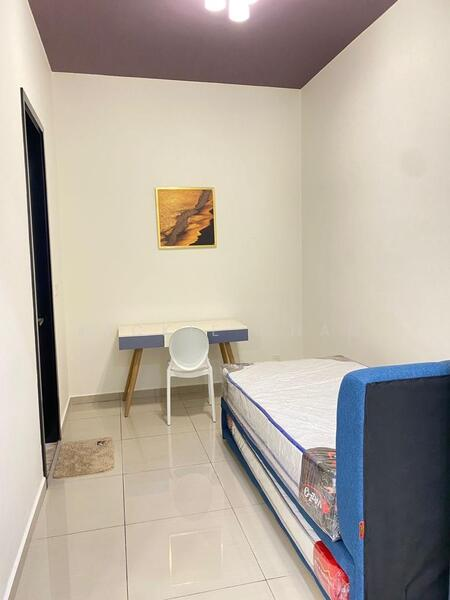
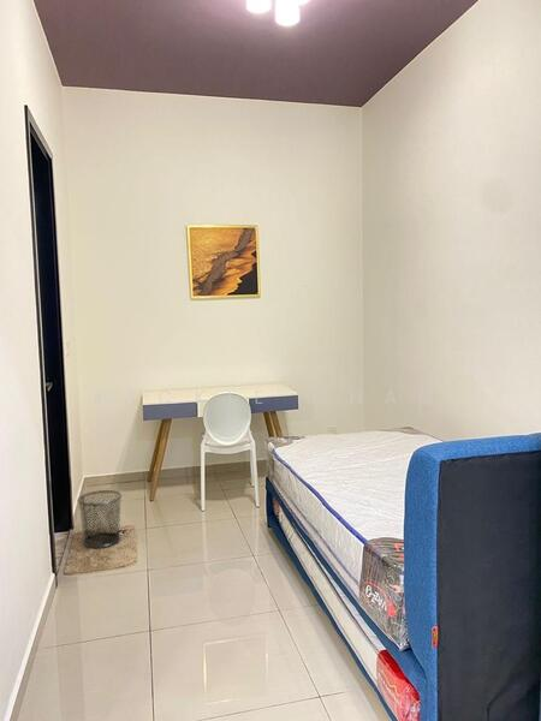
+ waste bin (100, 518)
